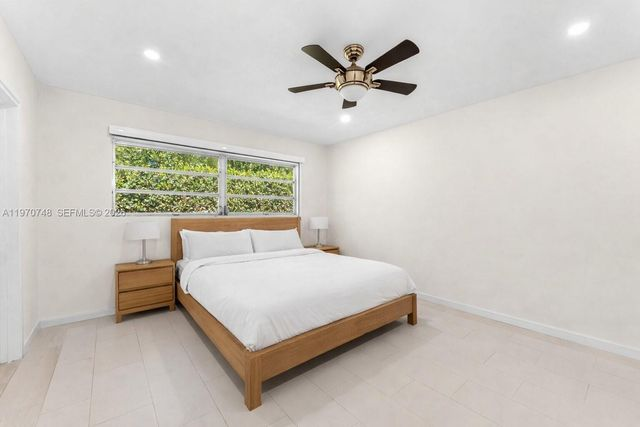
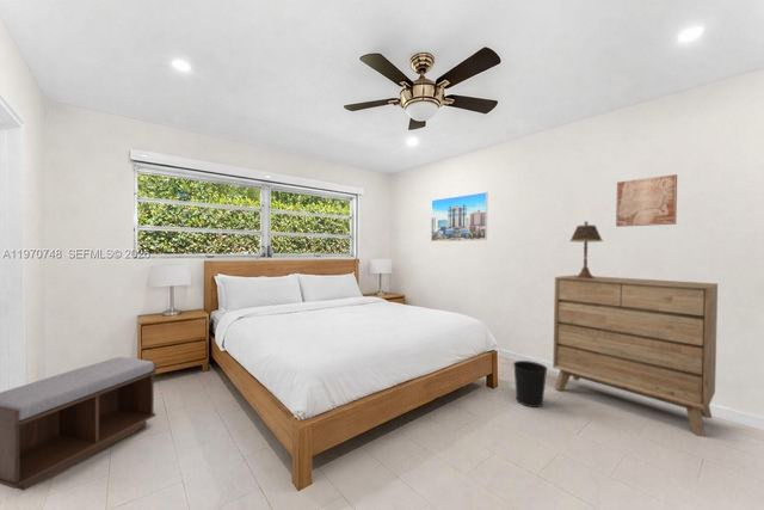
+ wastebasket (529, 383)
+ bench (78, 412)
+ table lamp (585, 250)
+ wall art (645, 202)
+ dresser (627, 340)
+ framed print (457, 219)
